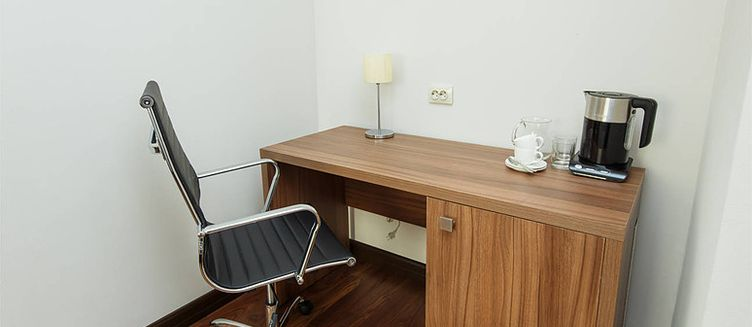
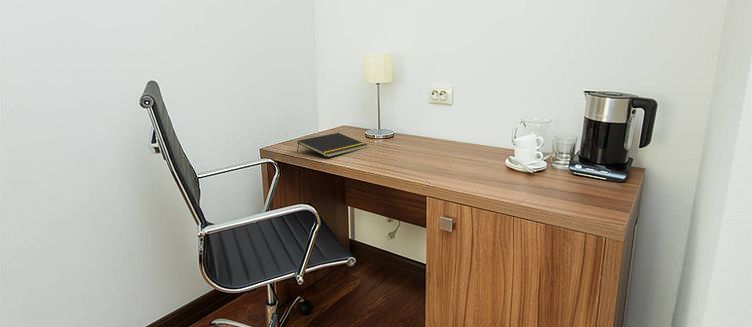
+ notepad (333, 144)
